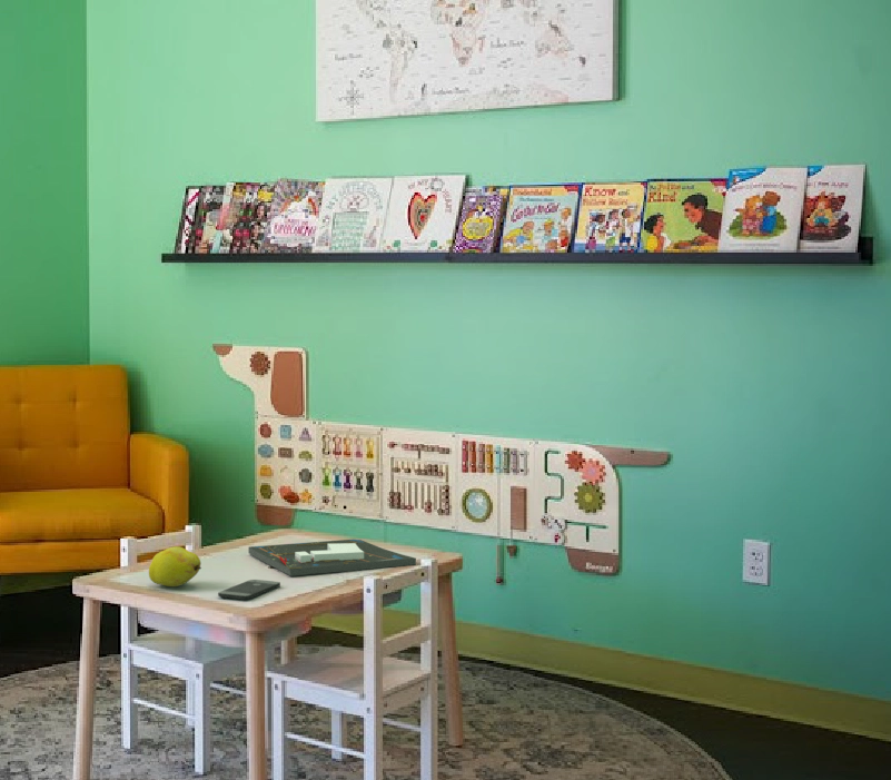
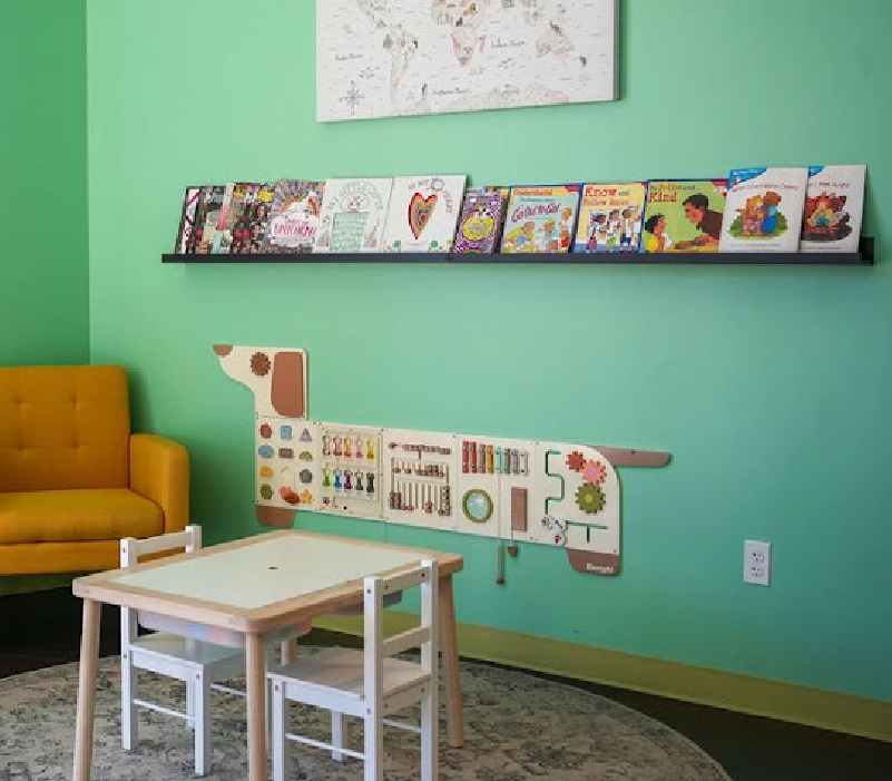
- board game (326, 553)
- fruit (176, 566)
- smartphone (249, 589)
